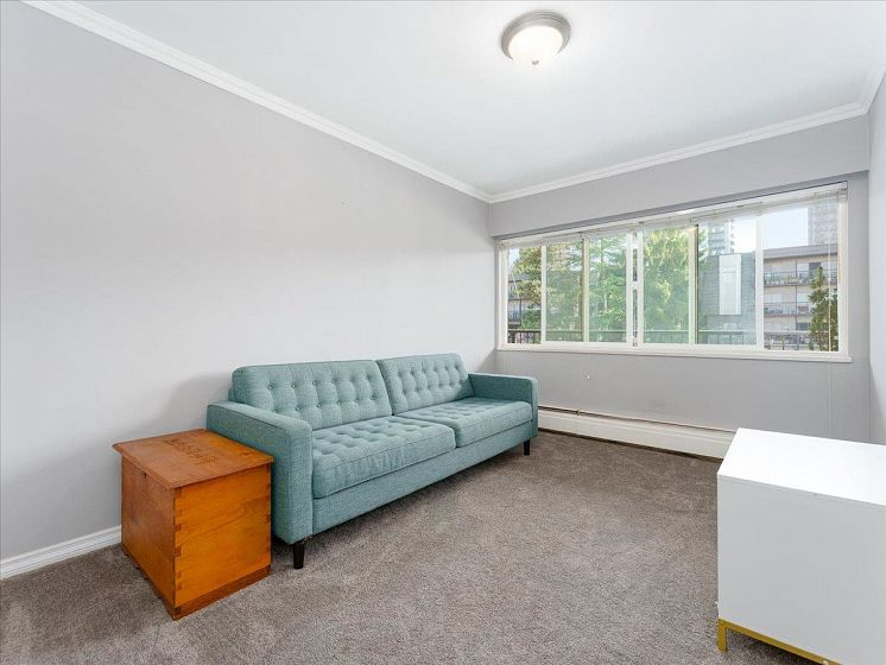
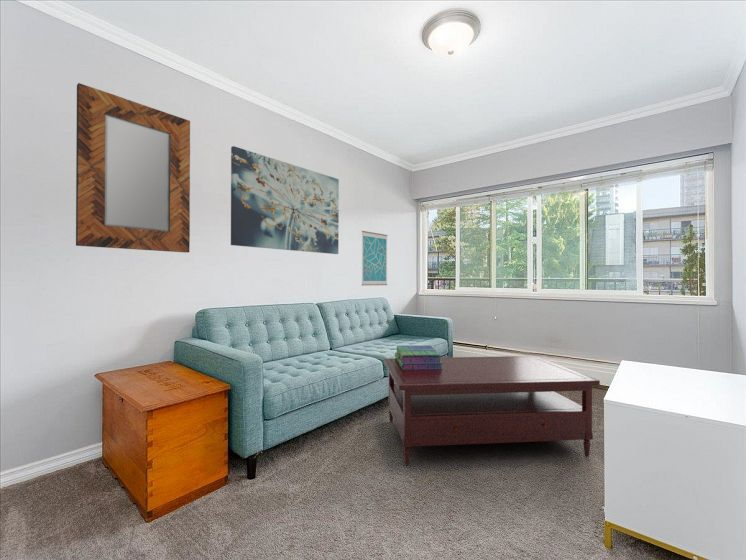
+ wall art (375, 259)
+ home mirror (138, 176)
+ stack of books (417, 356)
+ wall art (292, 207)
+ coffee table (478, 402)
